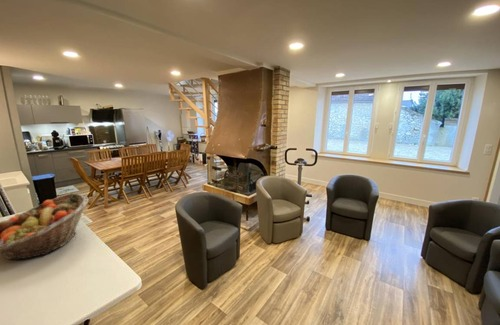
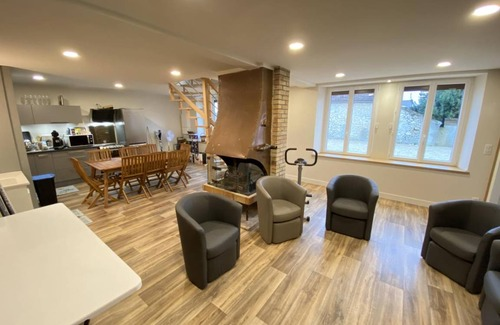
- fruit basket (44, 222)
